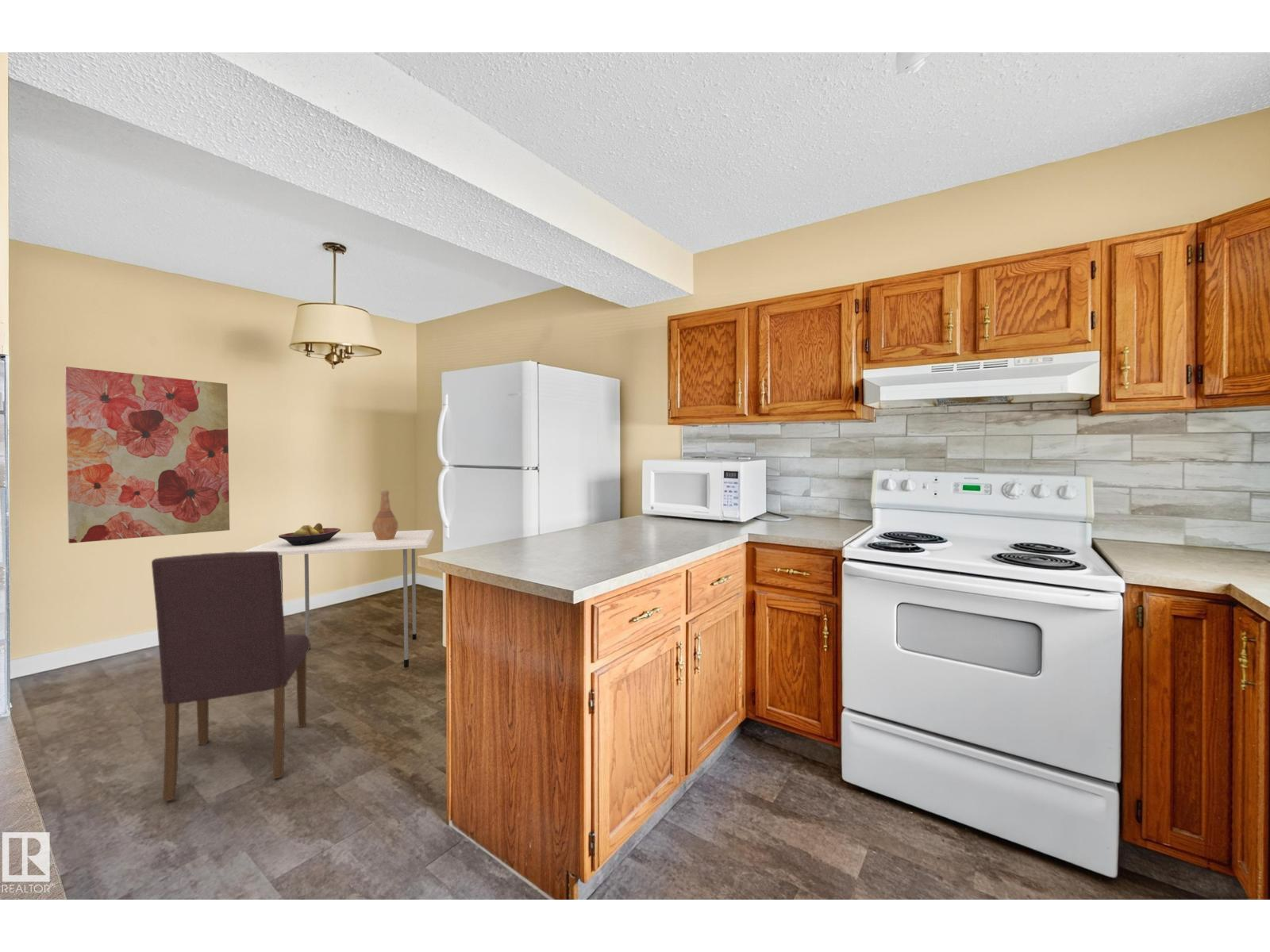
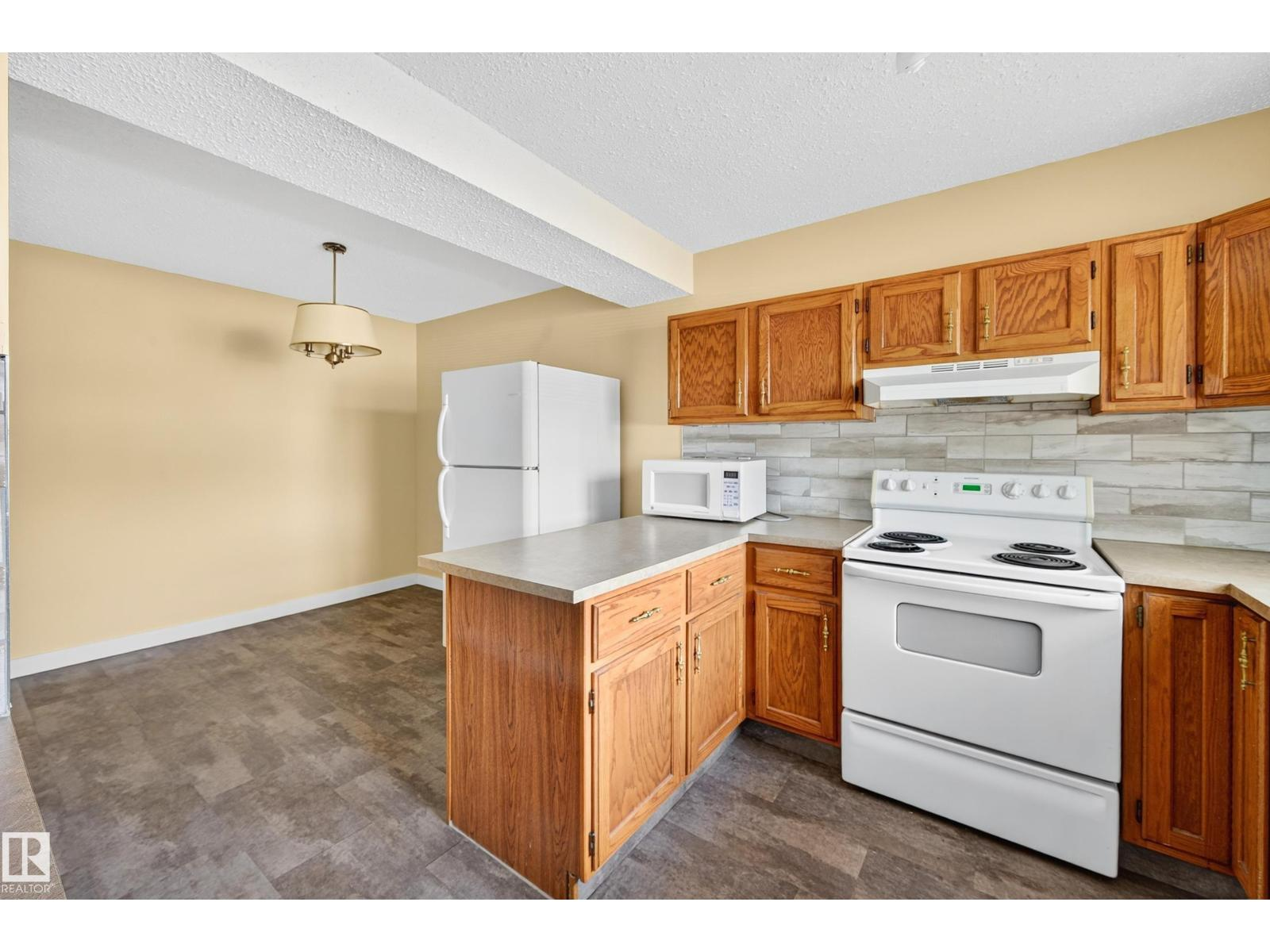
- dining chair (238, 653)
- wall art (155, 456)
- vase (385, 514)
- dining table (309, 602)
- fruit bowl (311, 532)
